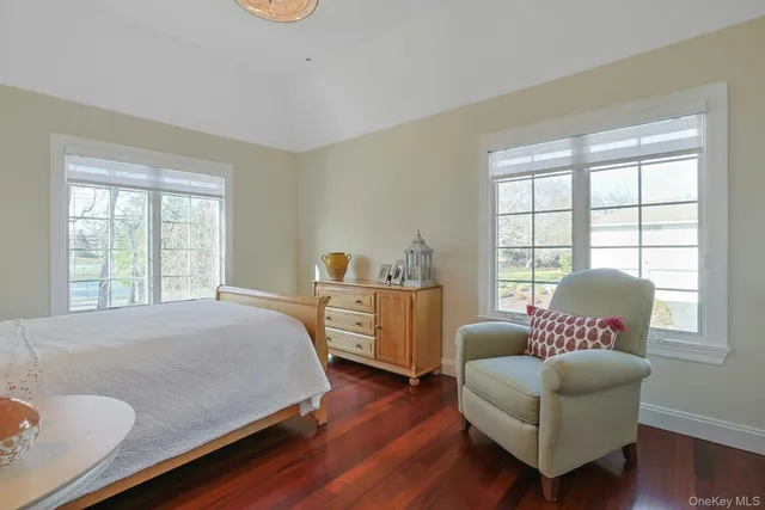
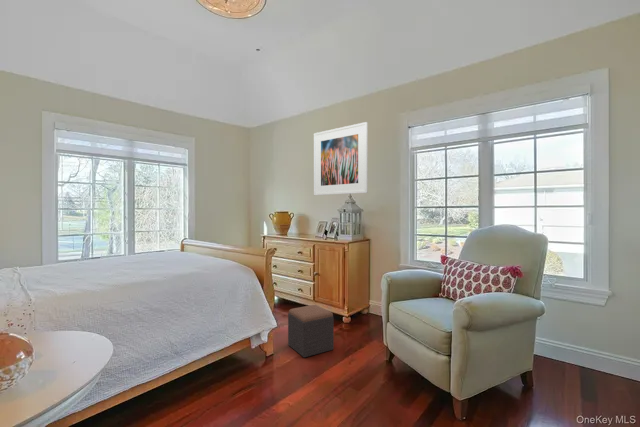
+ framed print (338, 161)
+ footstool (310, 328)
